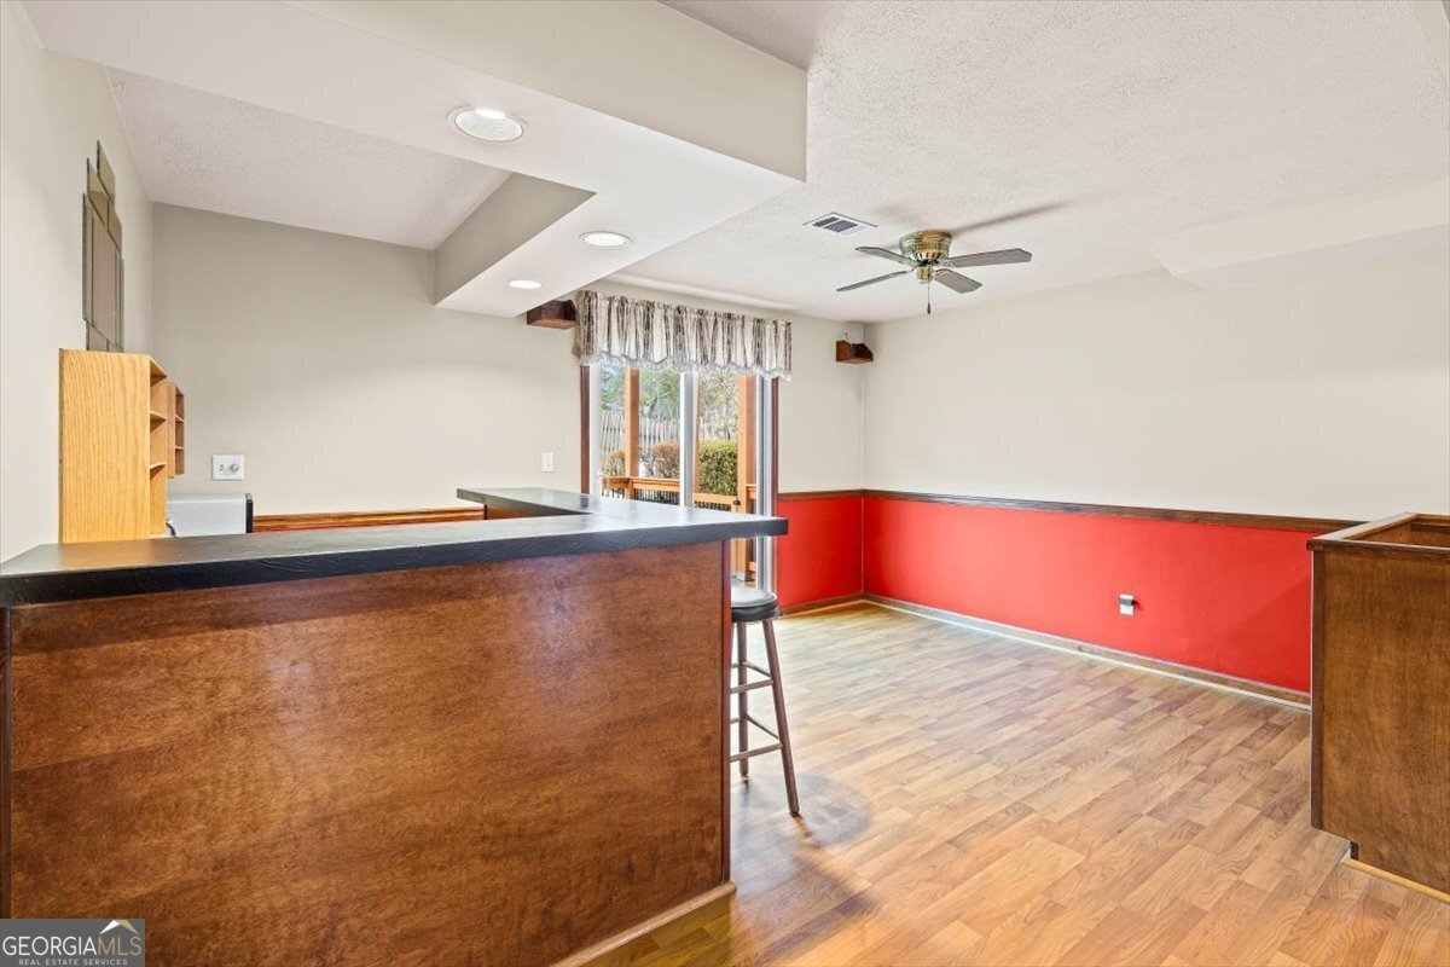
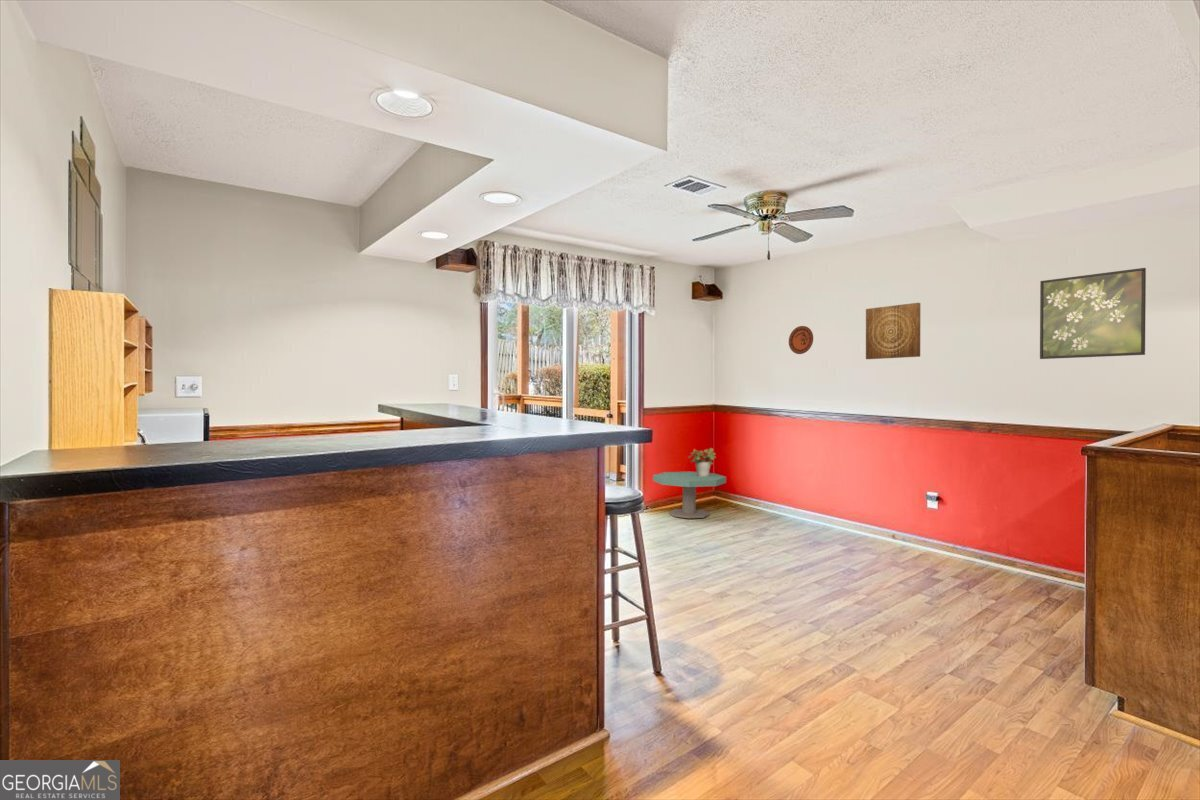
+ decorative plate (801, 340)
+ side table (689, 495)
+ potted plant (703, 461)
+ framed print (1089, 315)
+ wall art (892, 332)
